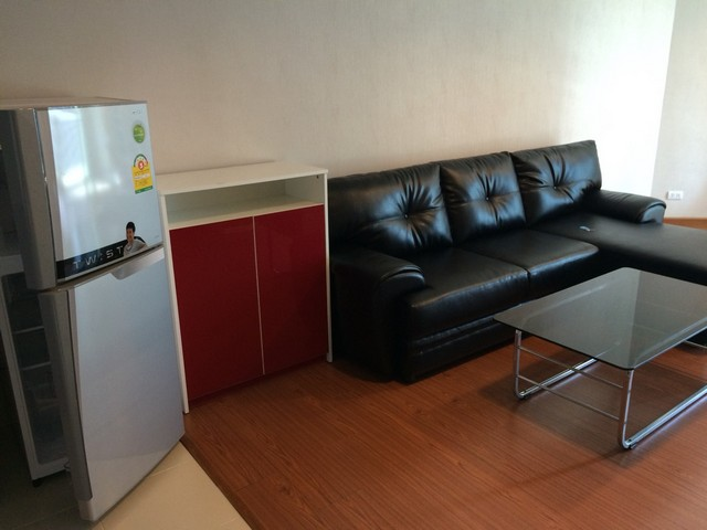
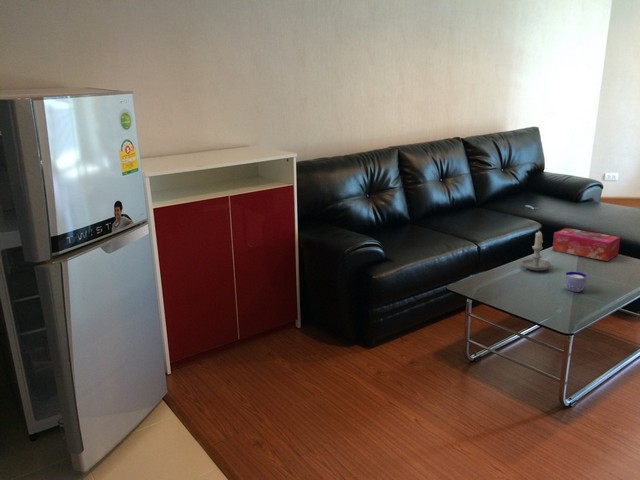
+ tissue box (585, 243)
+ candle (537, 249)
+ cup (576, 281)
